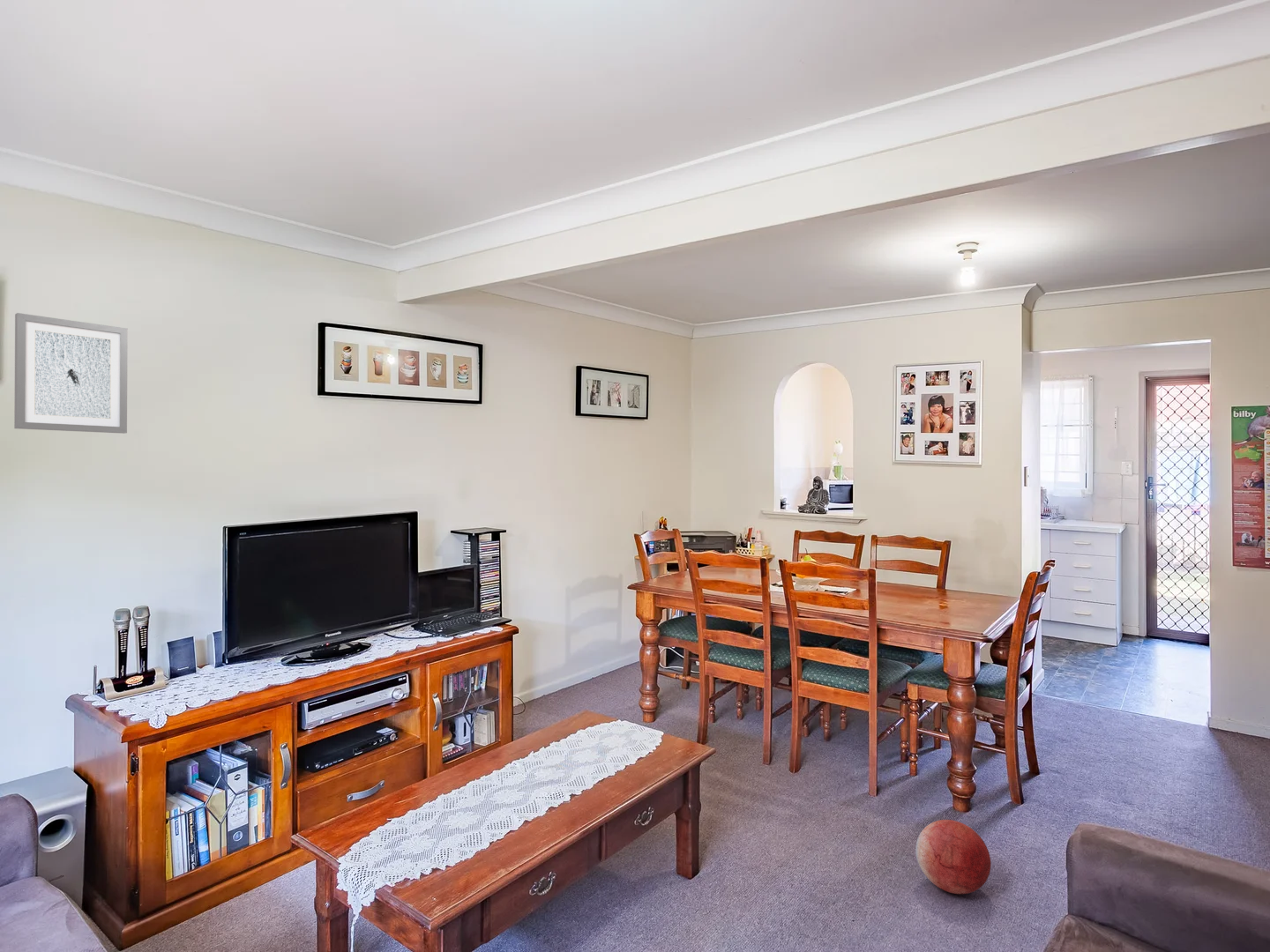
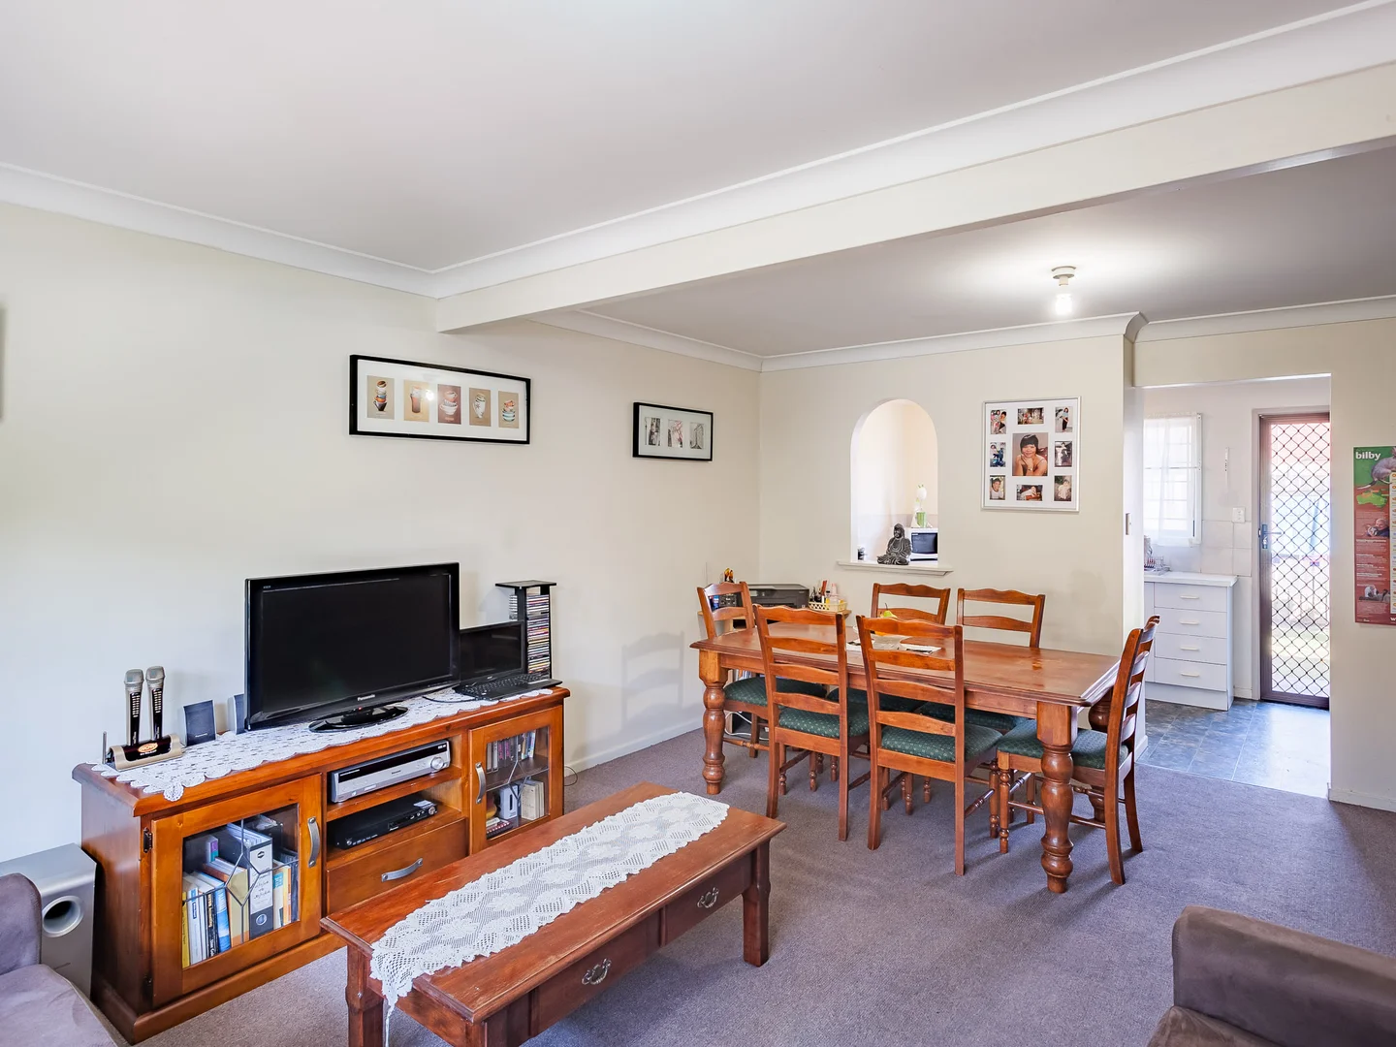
- wall art (73, 376)
- ball (951, 855)
